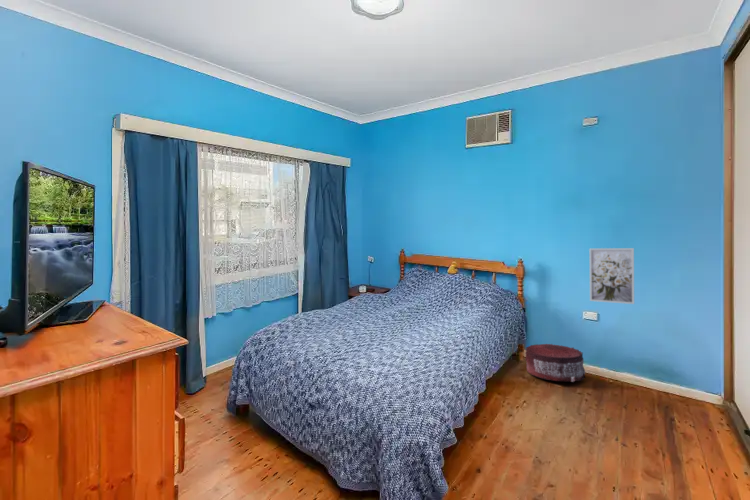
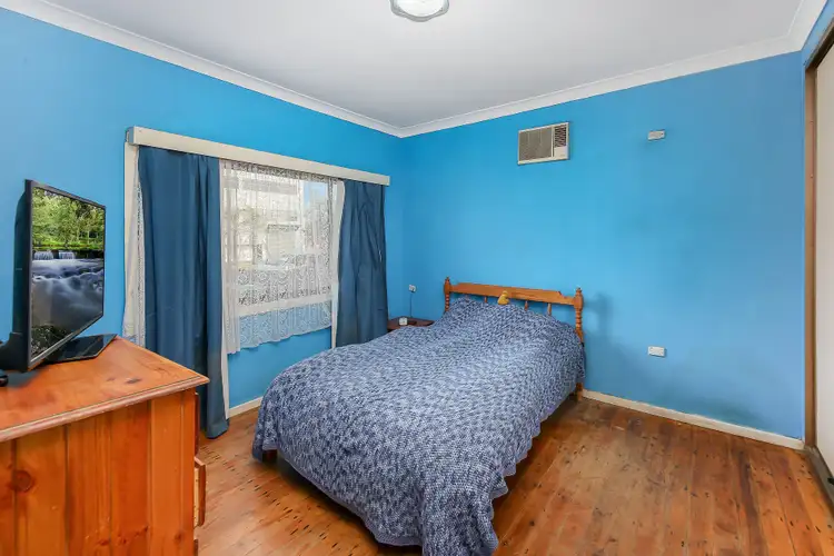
- wall art (611, 275)
- pouf (554, 360)
